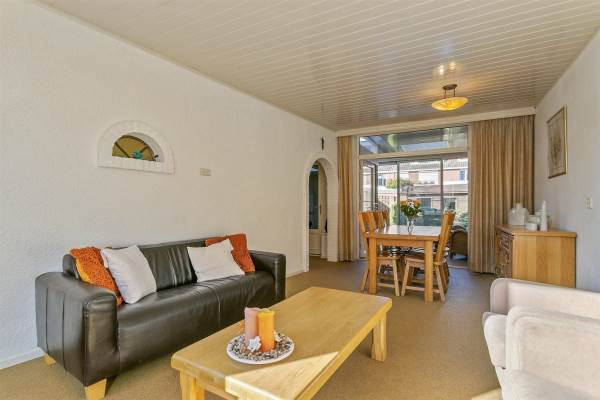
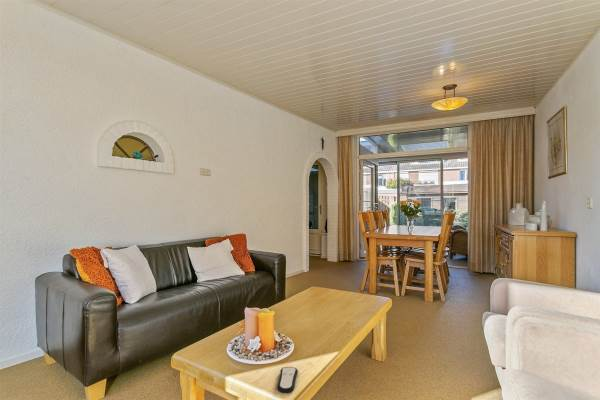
+ remote control (287, 379)
